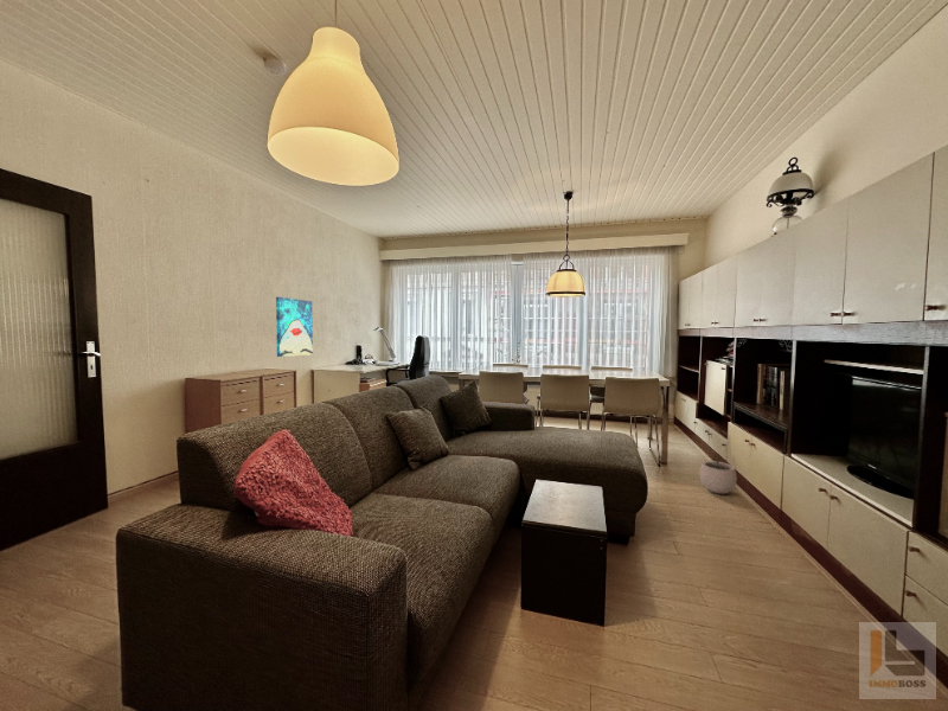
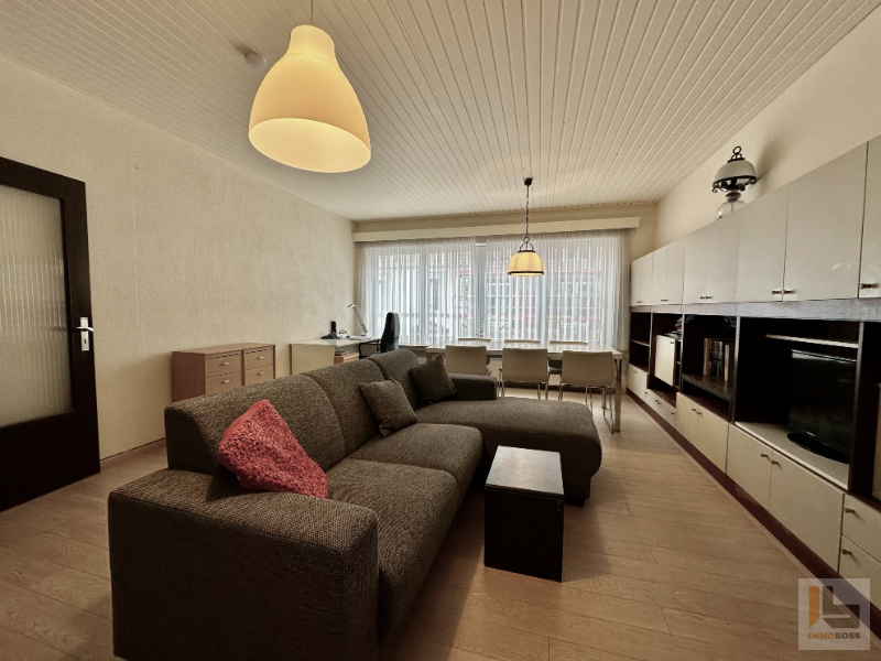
- plant pot (717, 472)
- wall art (295, 327)
